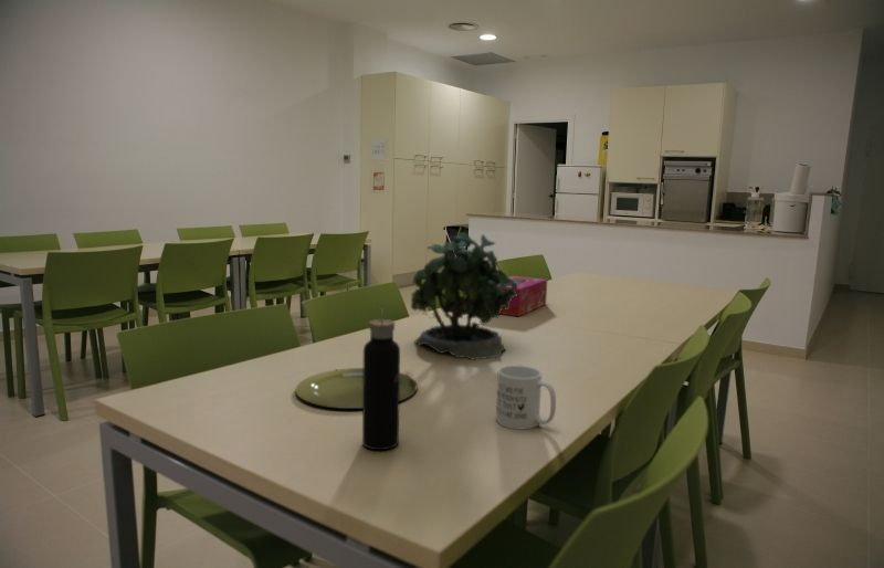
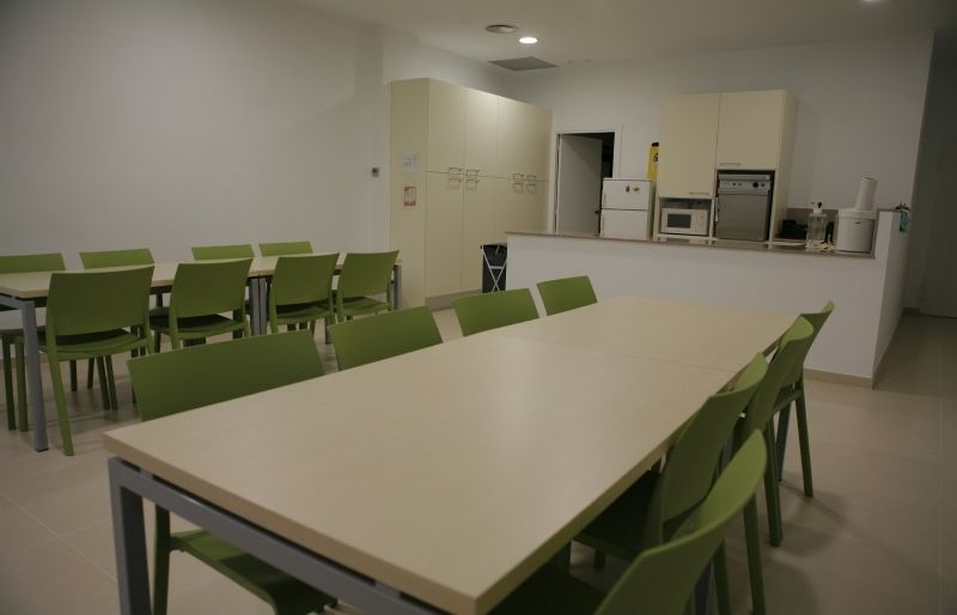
- plate (357, 387)
- potted plant (463, 286)
- water bottle (381, 377)
- mug (526, 398)
- tissue box (515, 296)
